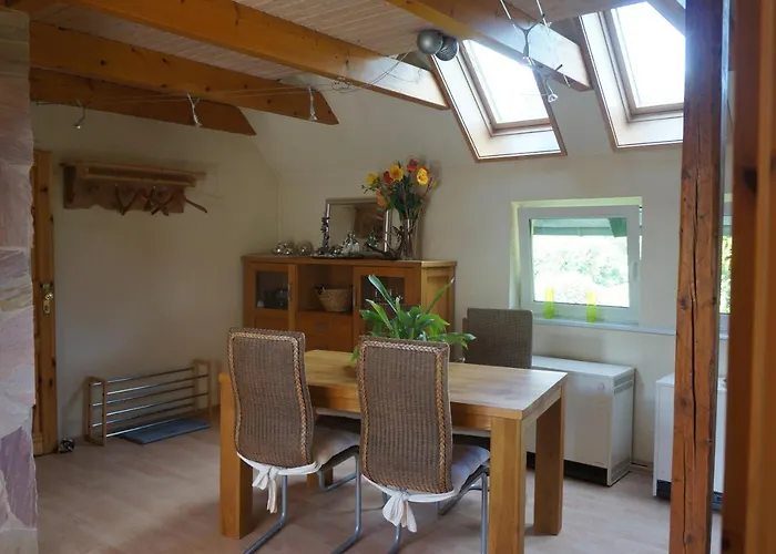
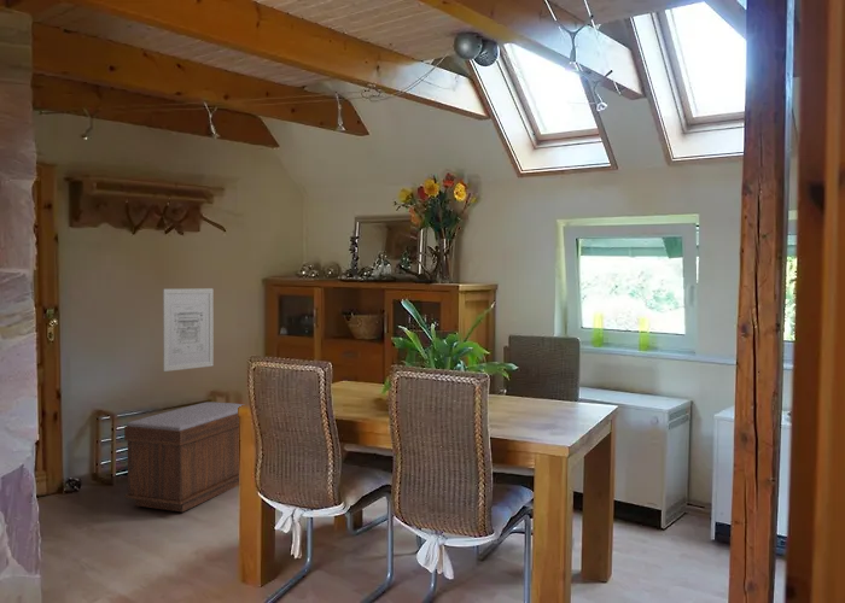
+ wall art (188, 328)
+ bench (194, 451)
